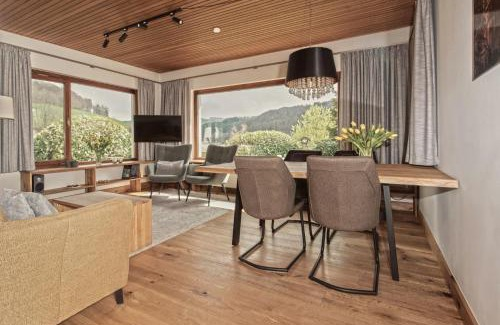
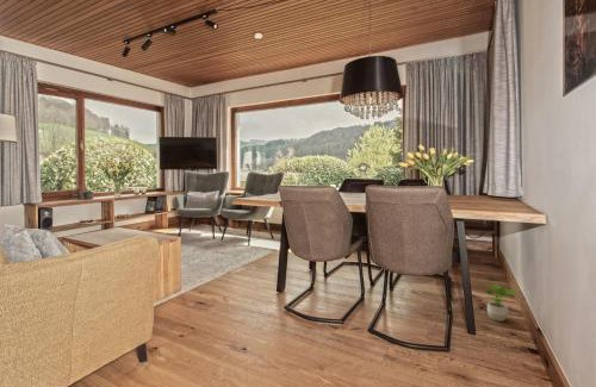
+ potted plant (501, 300)
